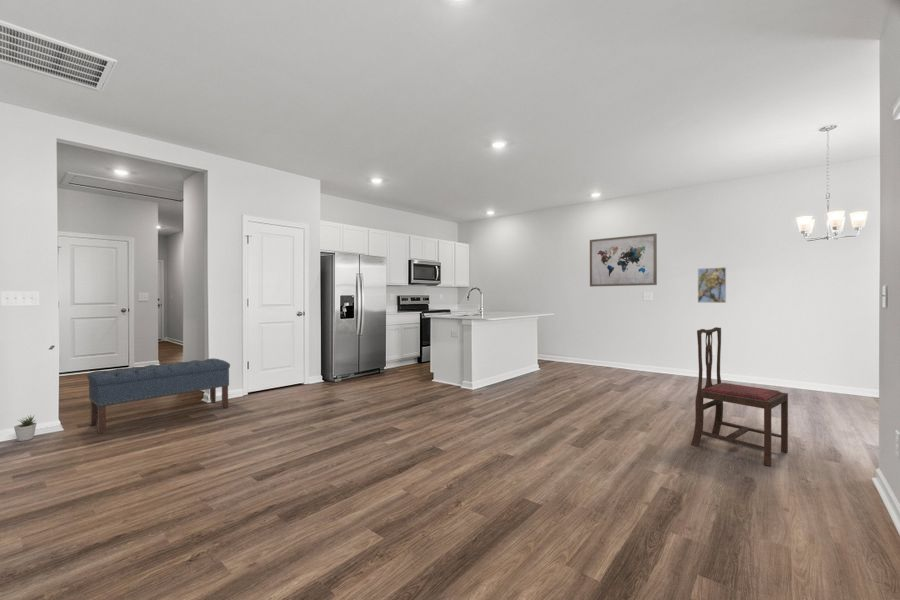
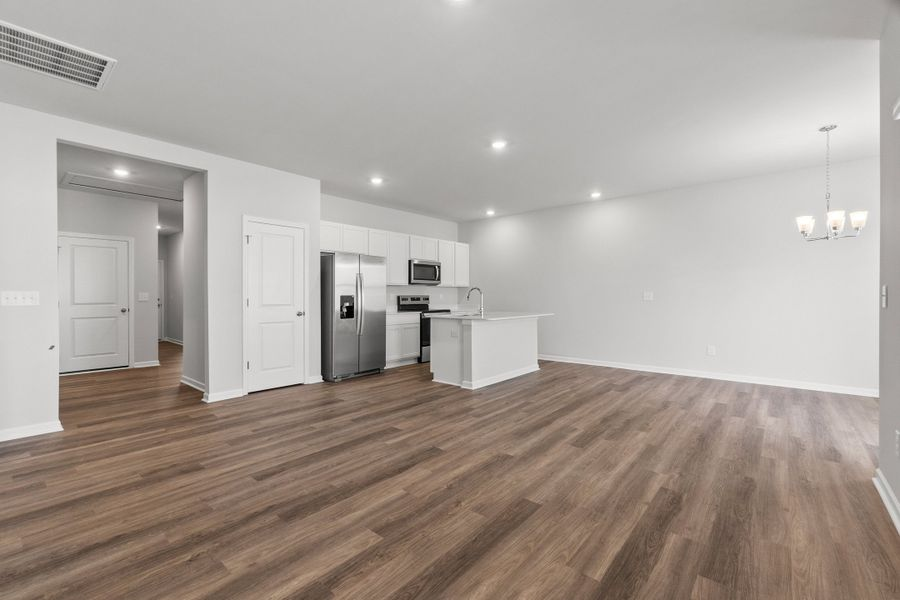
- potted plant (25, 427)
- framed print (711, 285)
- bench (164, 390)
- dining chair (738, 388)
- wall art (621, 261)
